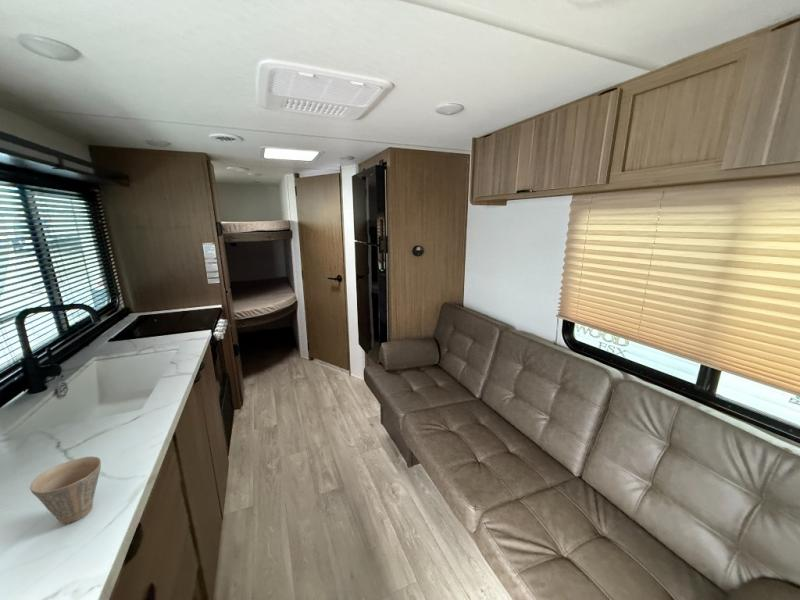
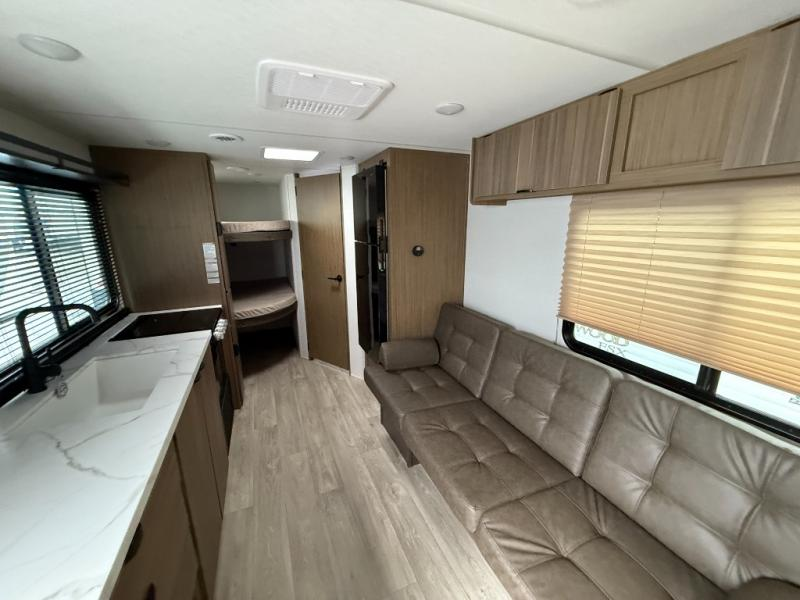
- cup (73, 492)
